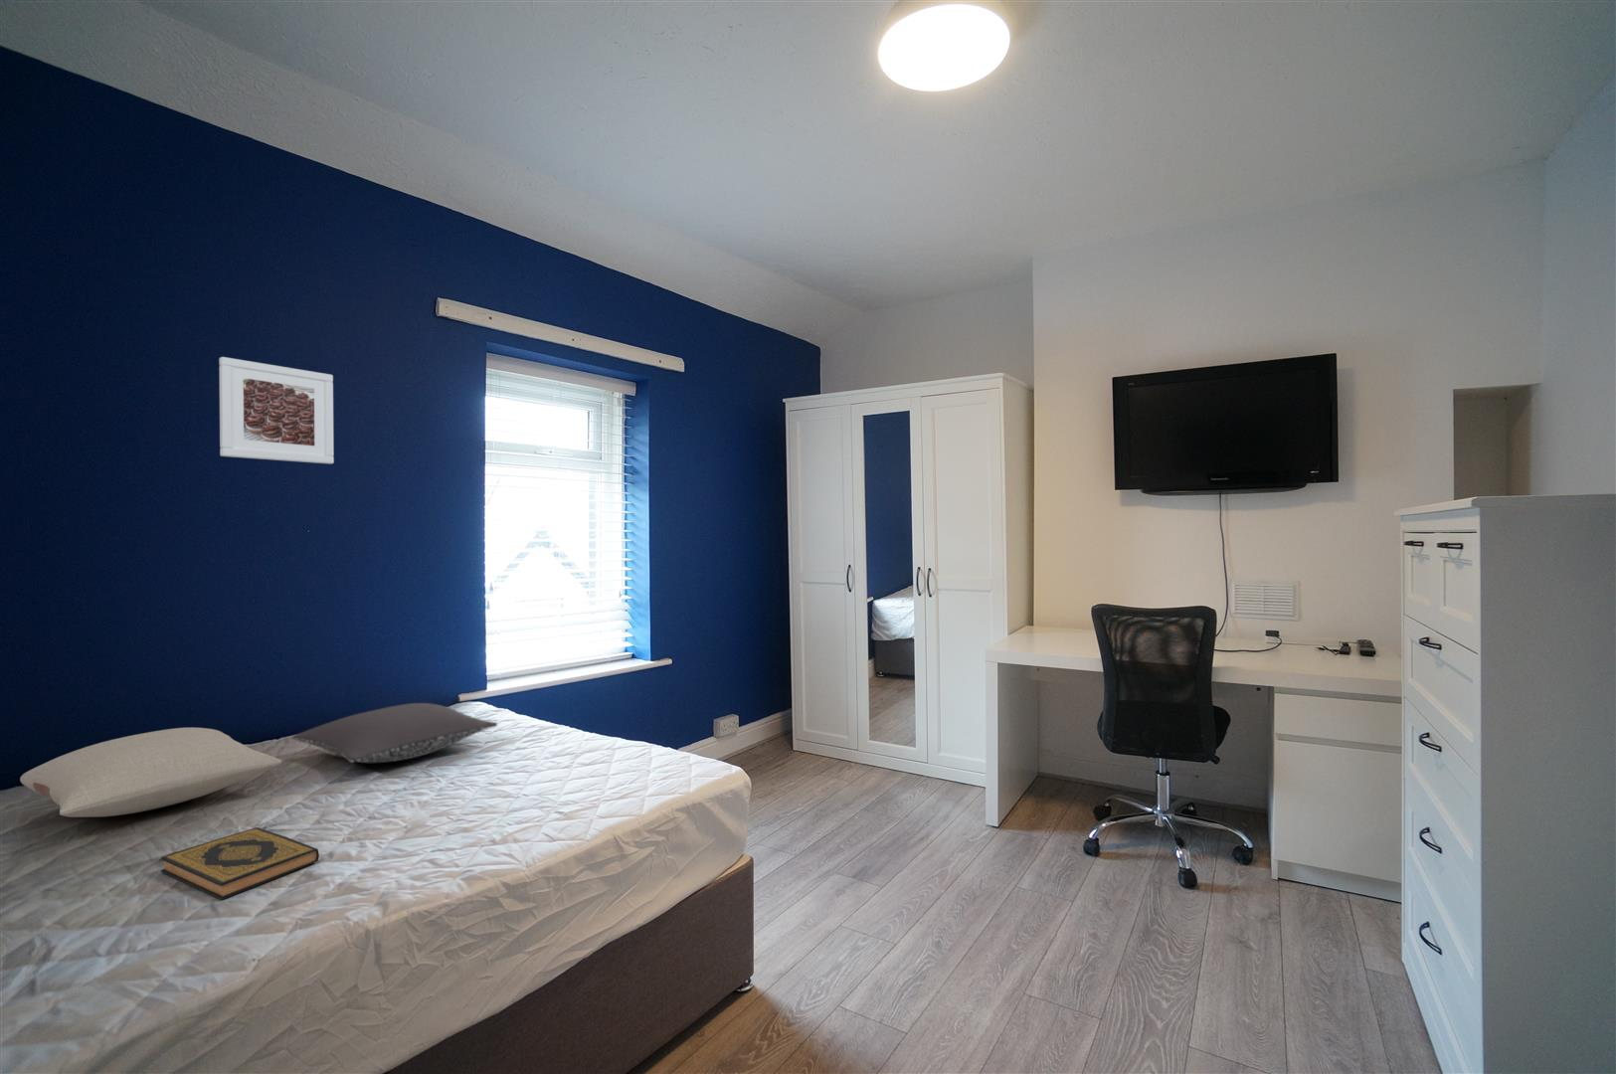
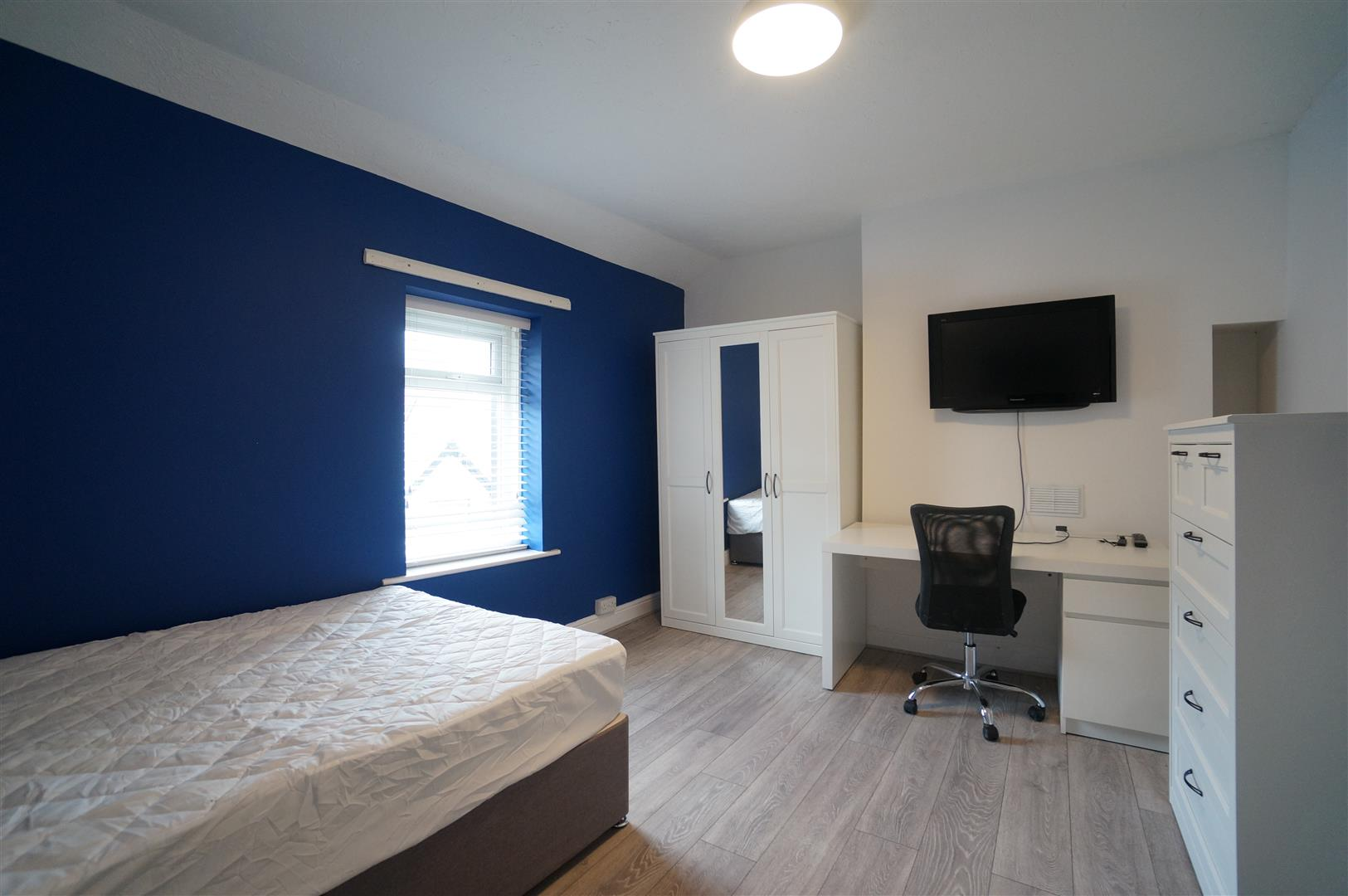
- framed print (279, 412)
- hardback book (241, 859)
- pillow (156, 770)
- pillow (397, 731)
